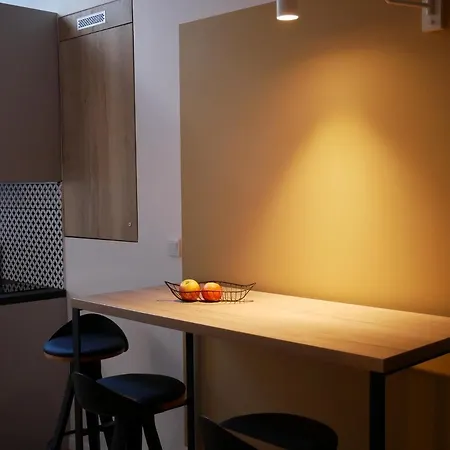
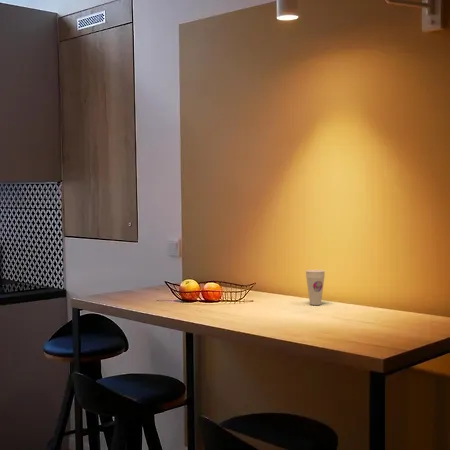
+ cup (315, 287)
